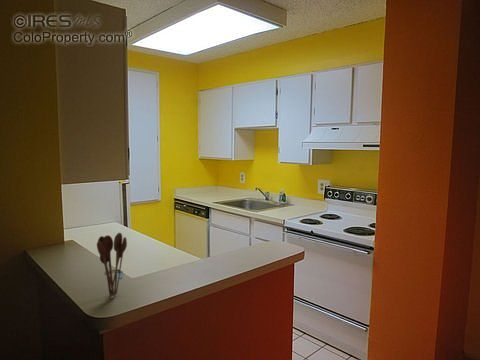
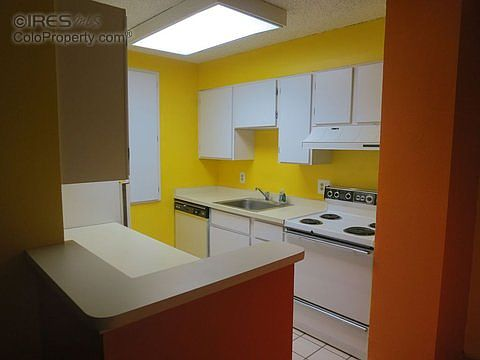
- utensil holder (110, 264)
